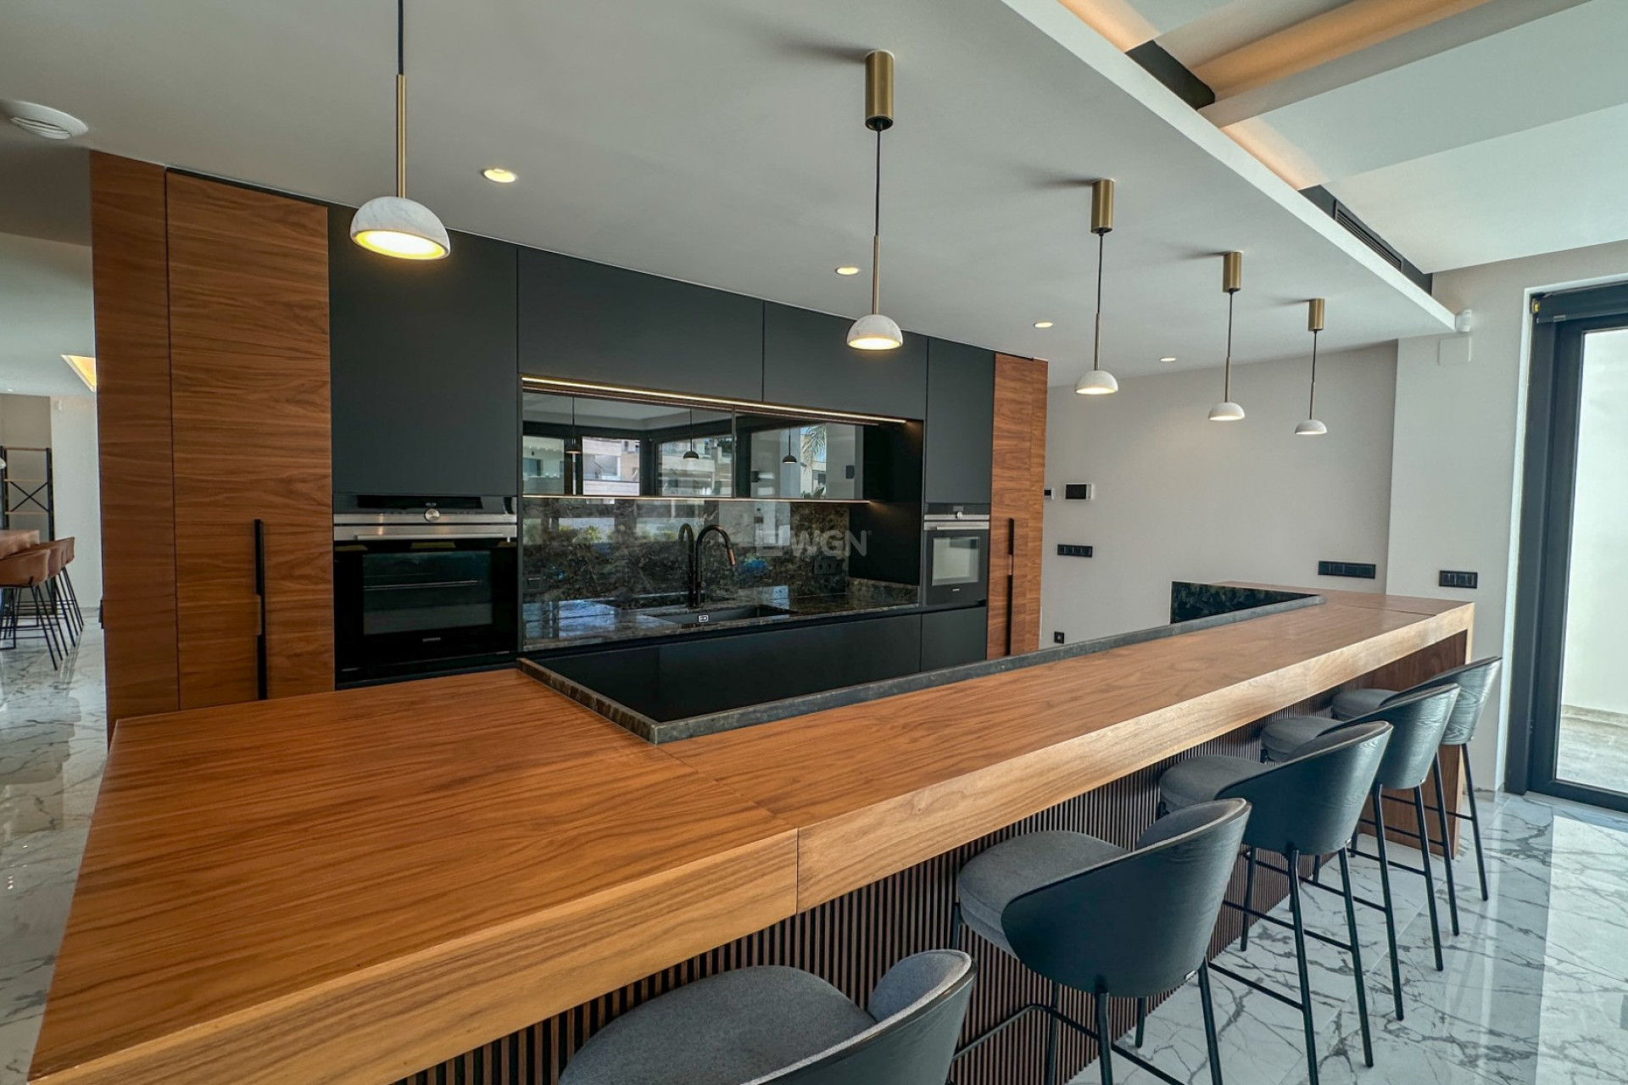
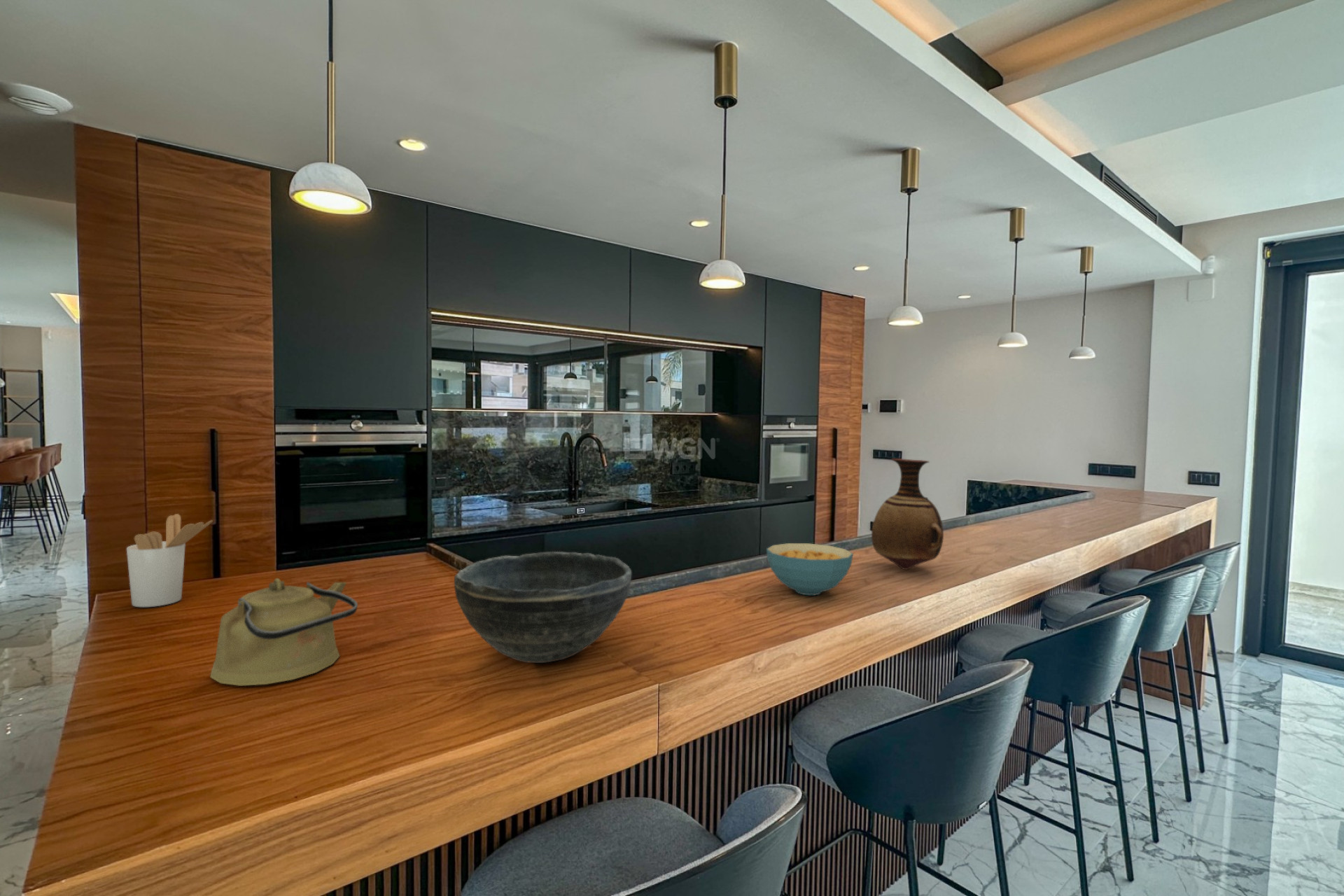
+ utensil holder (169, 559)
+ cereal bowl (808, 571)
+ bowl (545, 609)
+ kettle (290, 617)
+ vase (908, 514)
